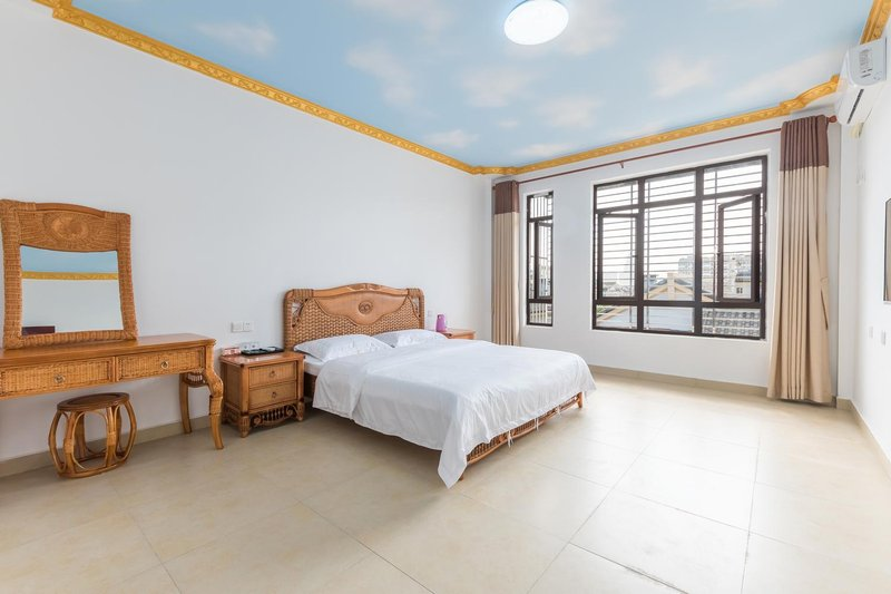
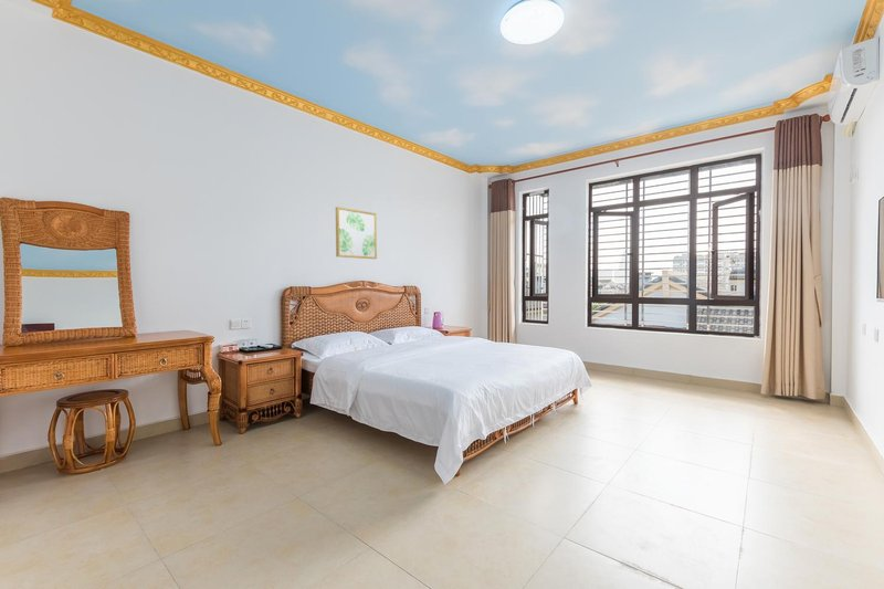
+ wall art (357, 233)
